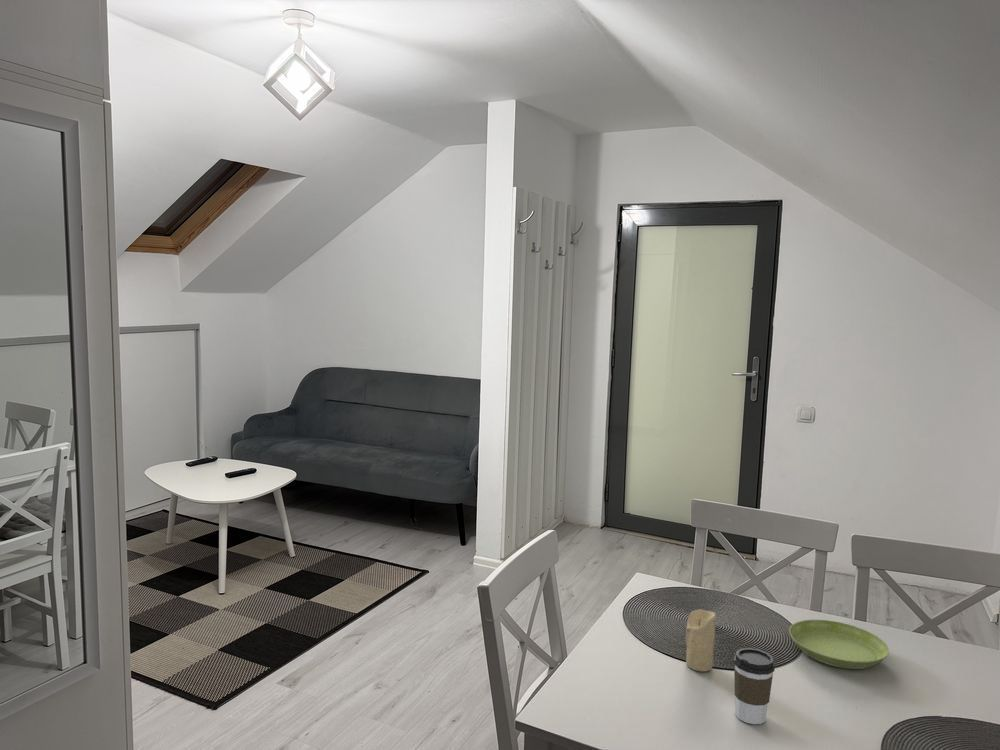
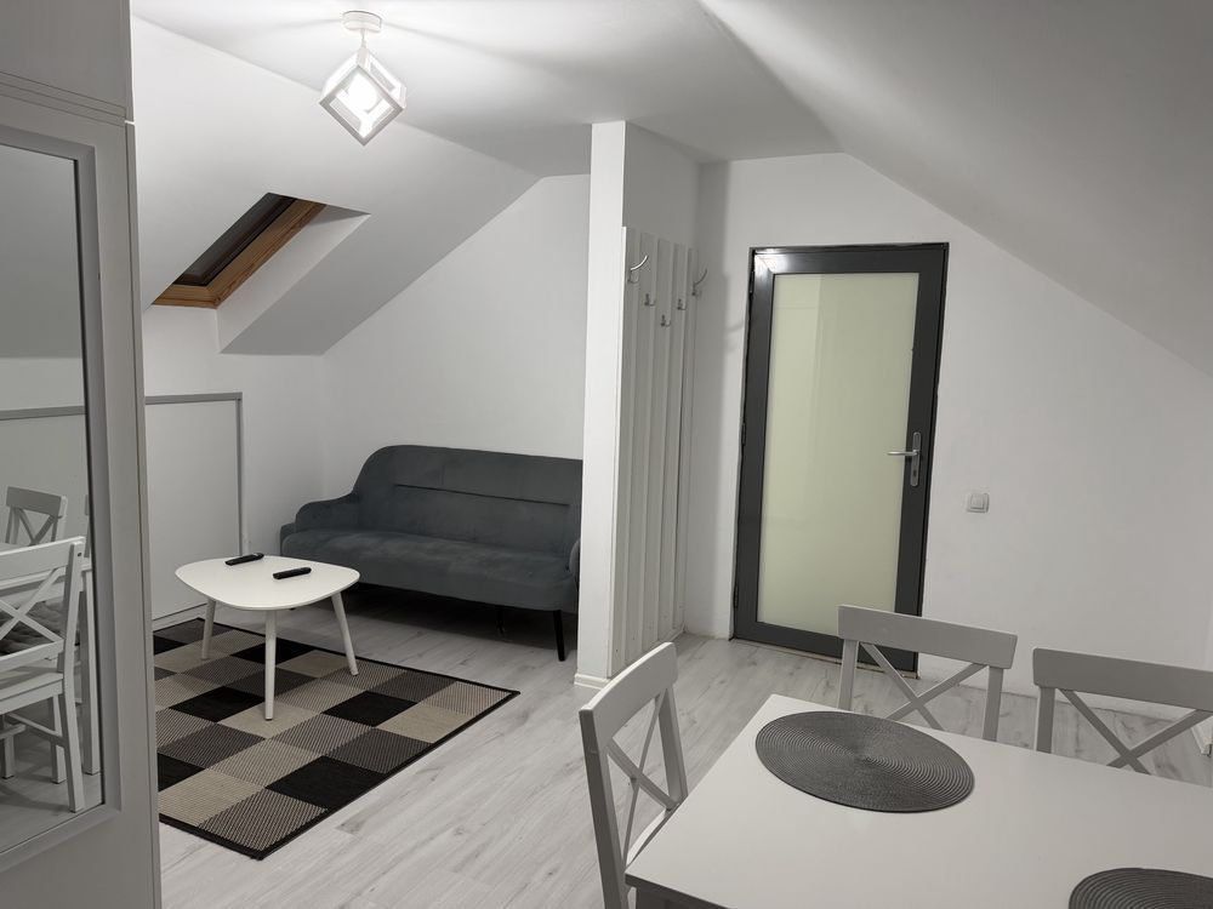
- candle (700, 639)
- coffee cup (752, 686)
- saucer (837, 645)
